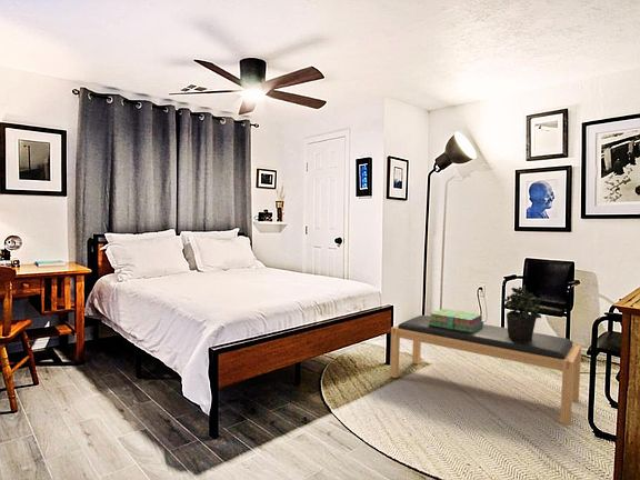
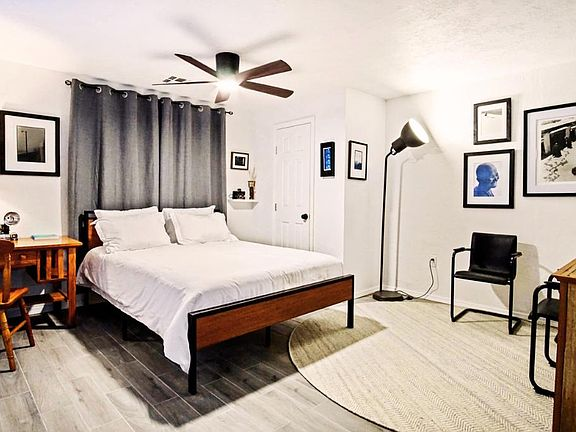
- potted plant (522, 311)
- stack of books (456, 319)
- bench (479, 353)
